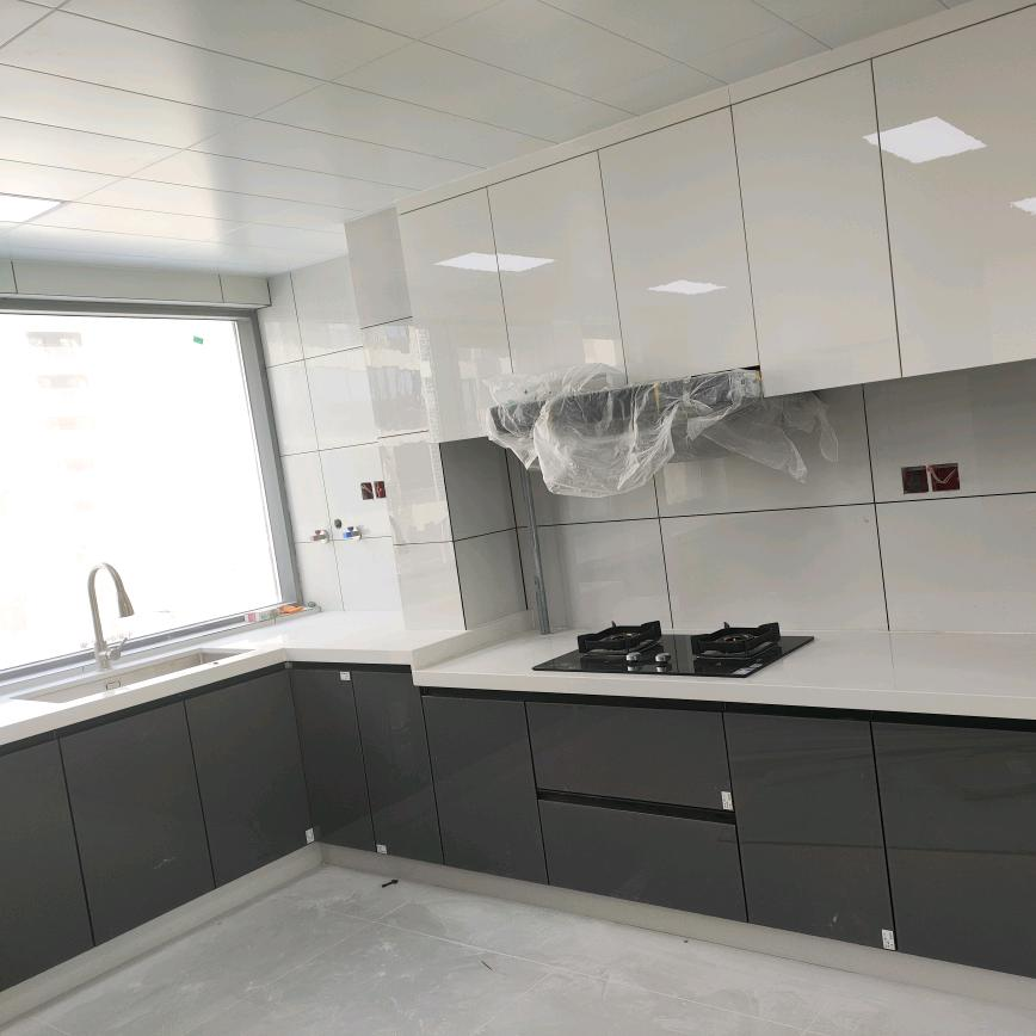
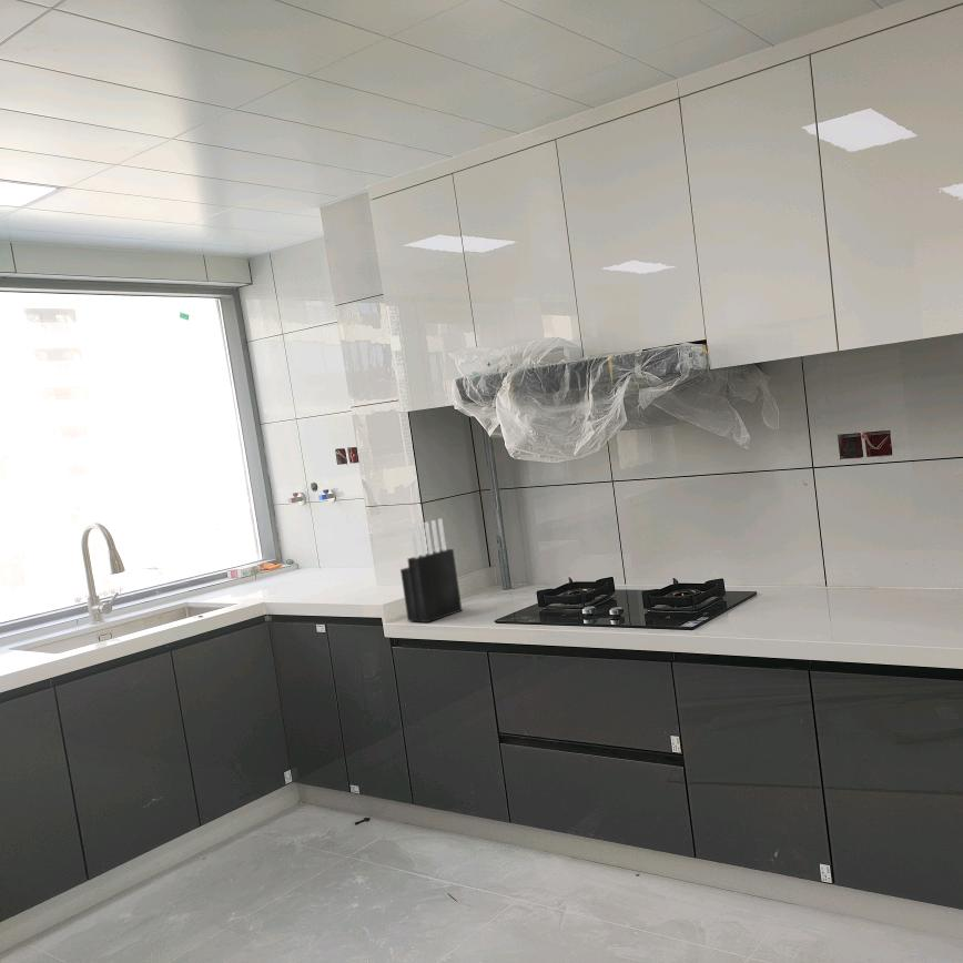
+ knife block (426, 569)
